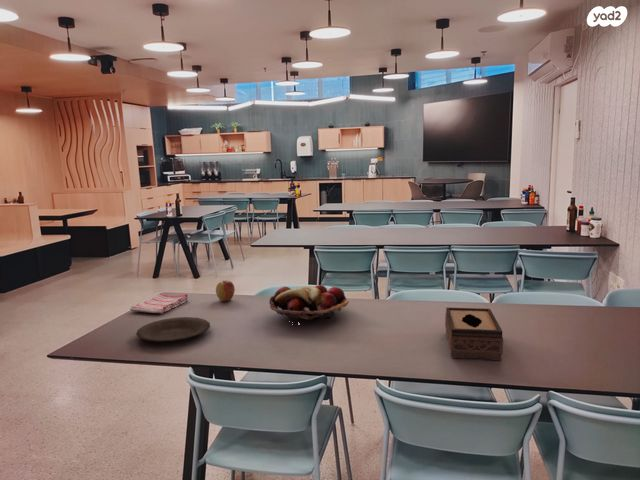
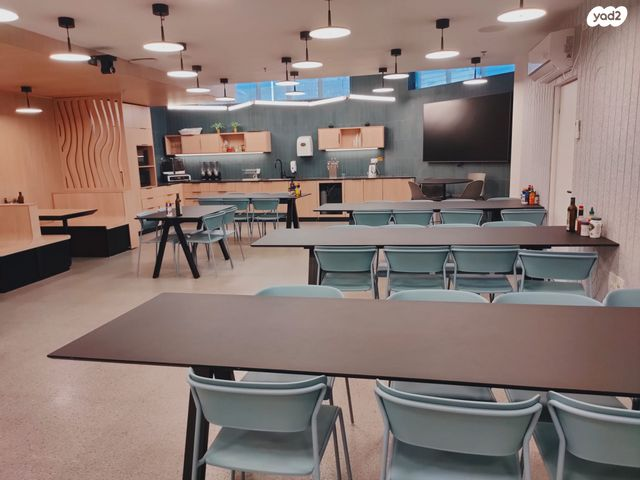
- fruit basket (309, 300)
- dish towel (160, 302)
- apple (224, 290)
- plate (174, 331)
- tissue box (471, 331)
